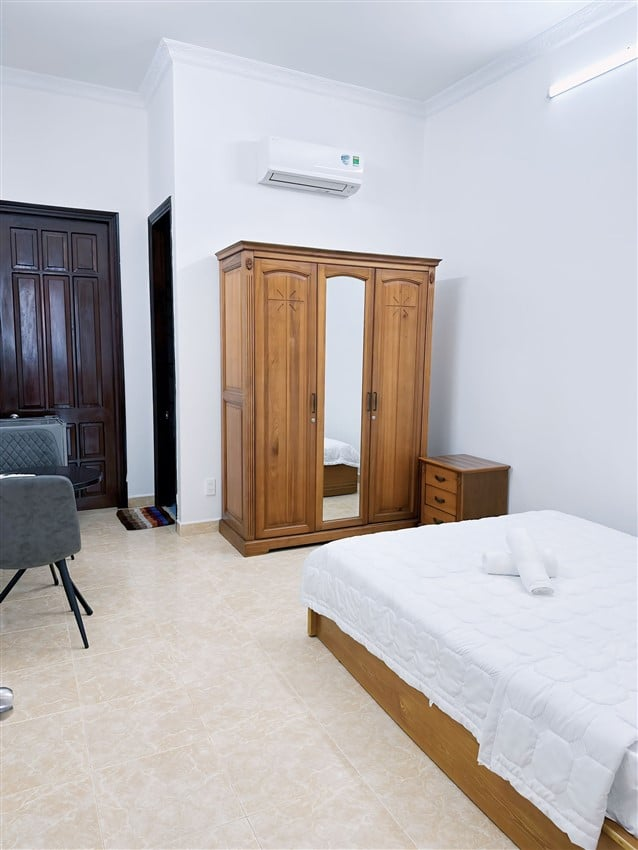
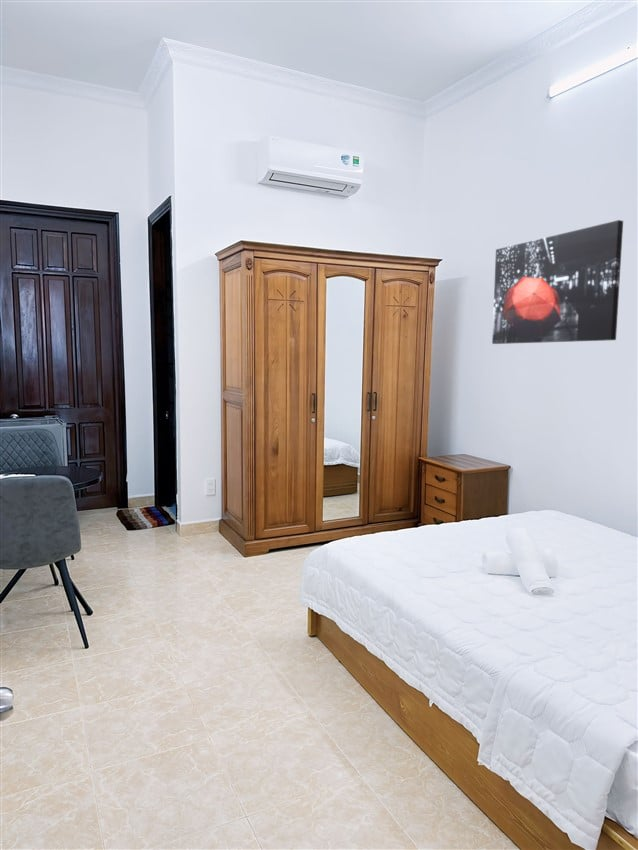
+ wall art (549, 289)
